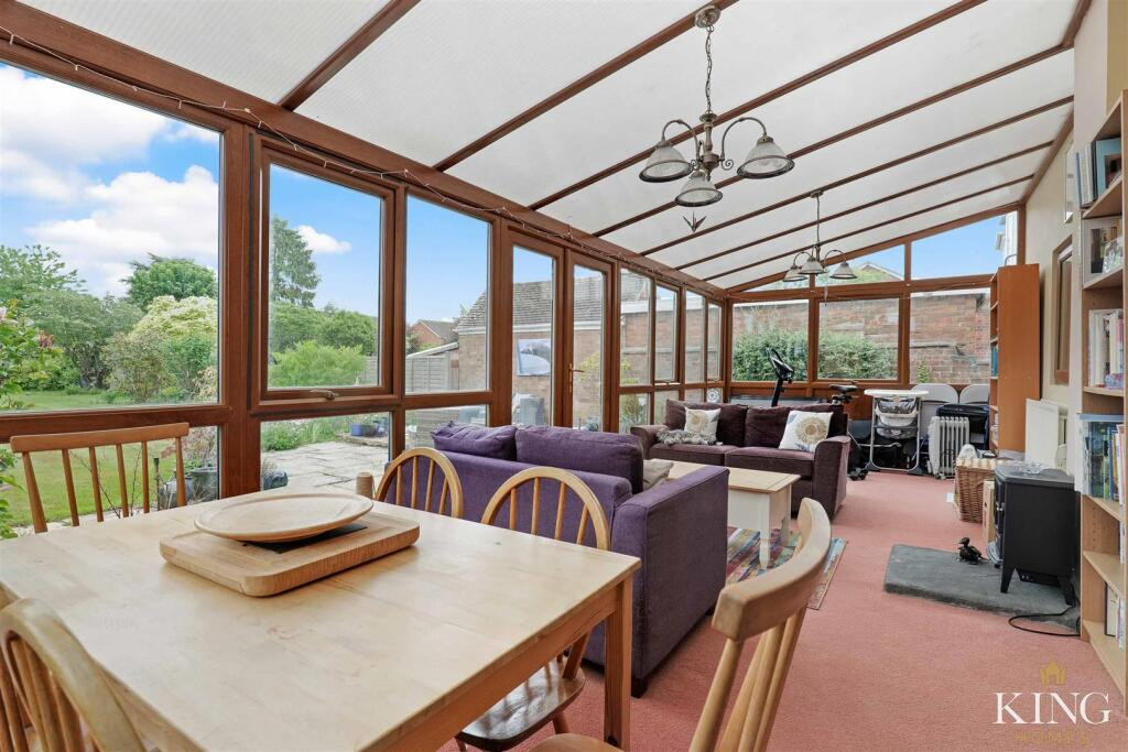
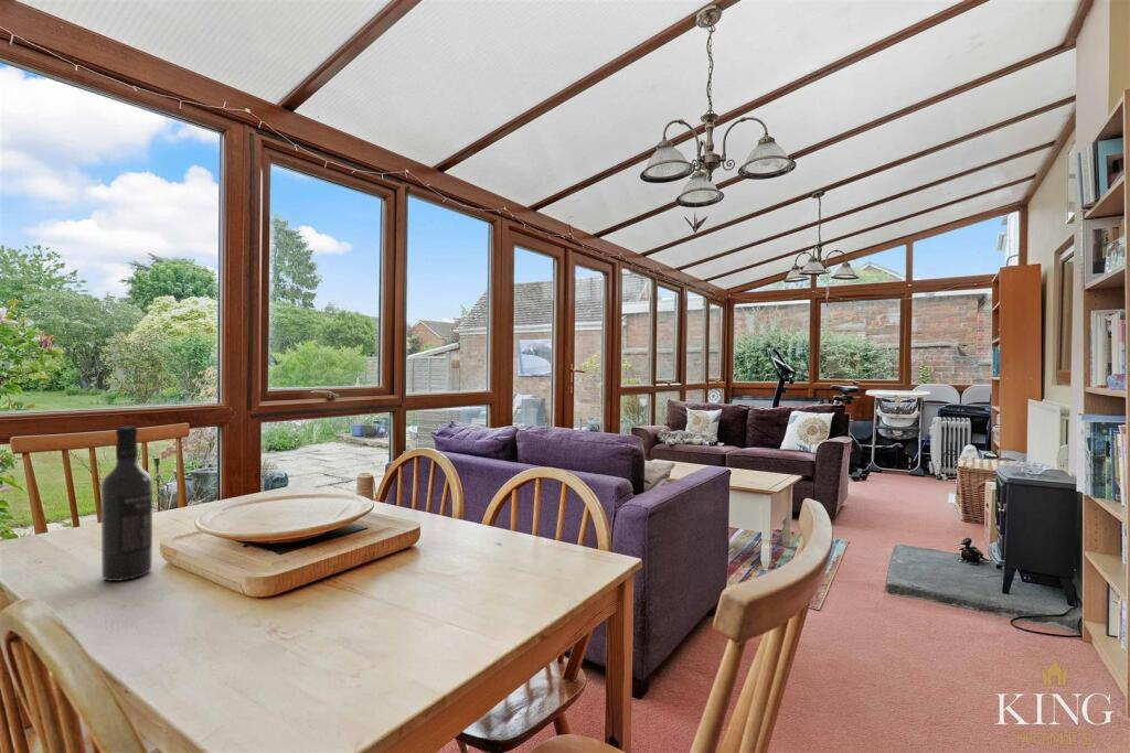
+ wine bottle (127, 501)
